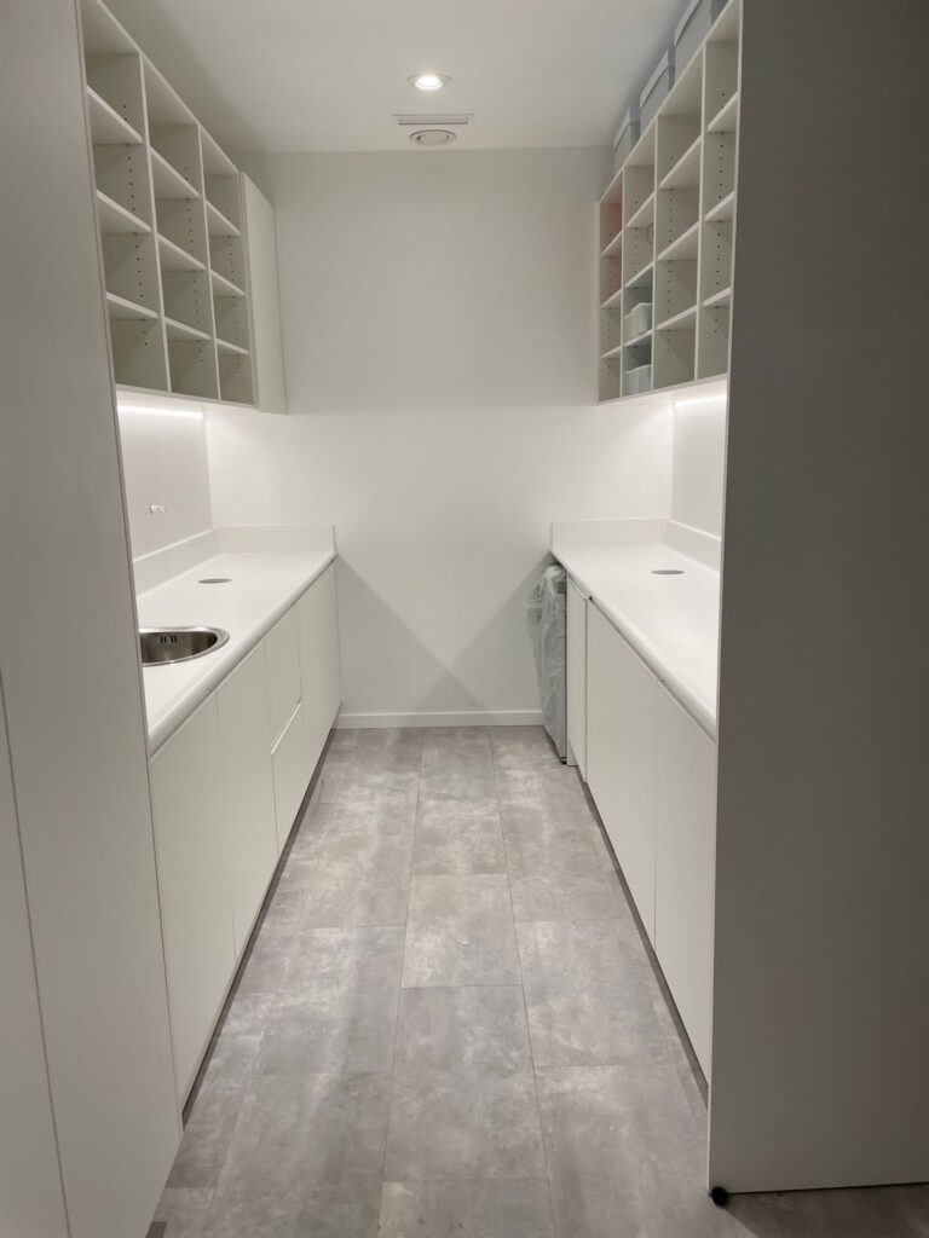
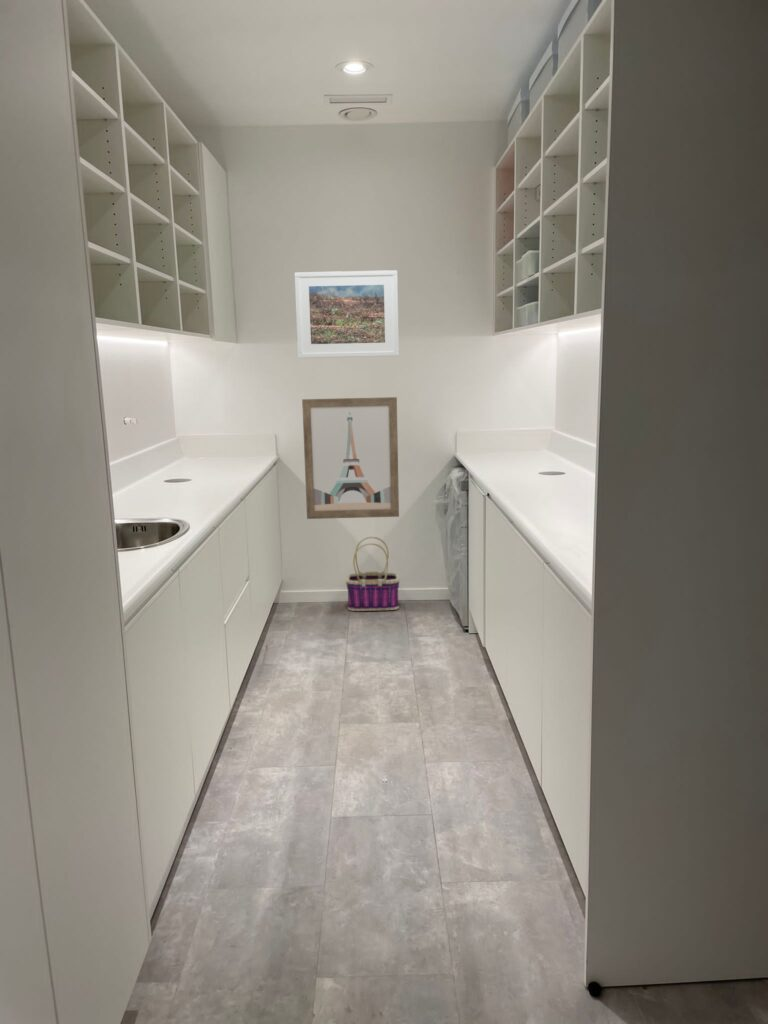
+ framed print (347, 314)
+ basket (372, 573)
+ wall art (351, 458)
